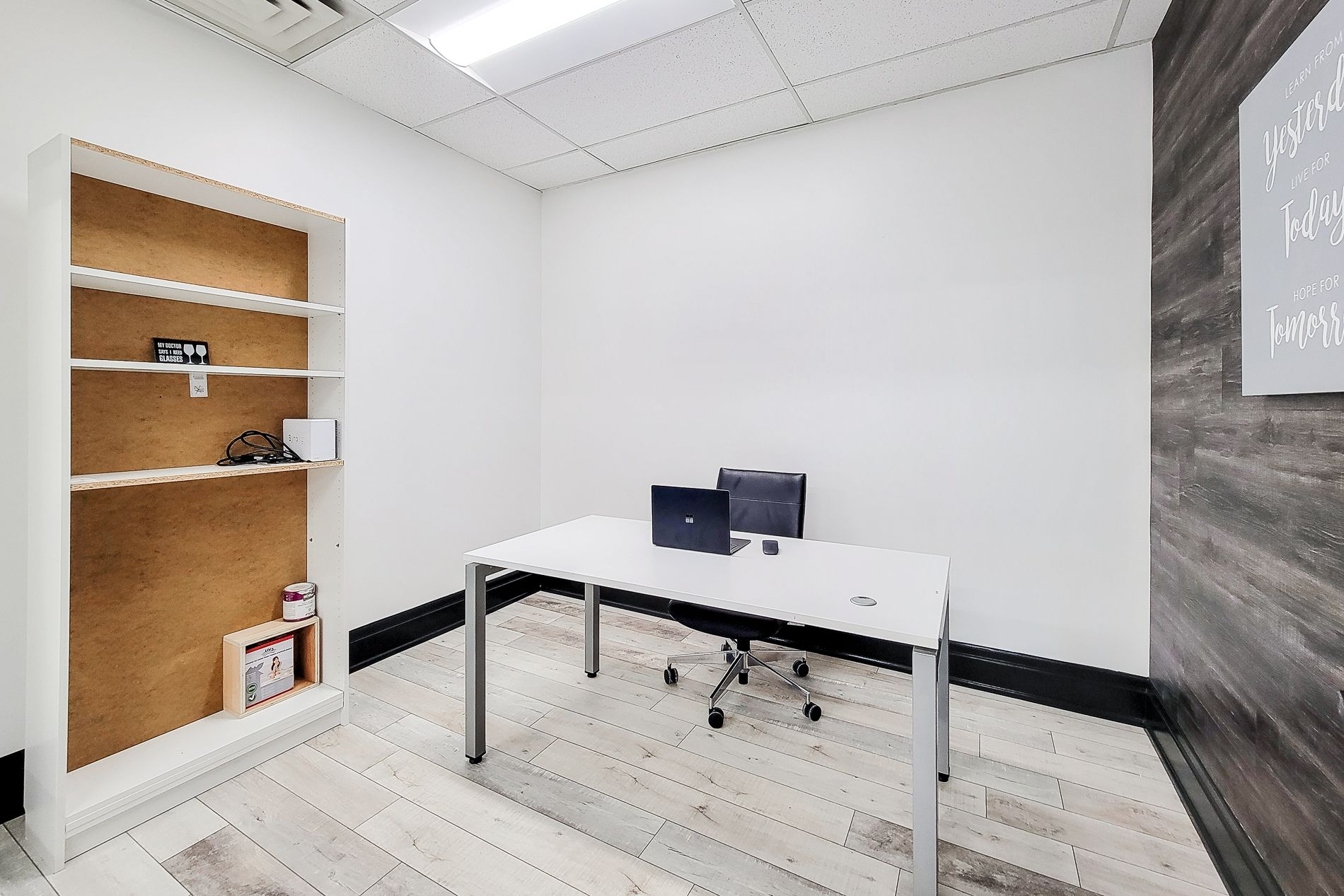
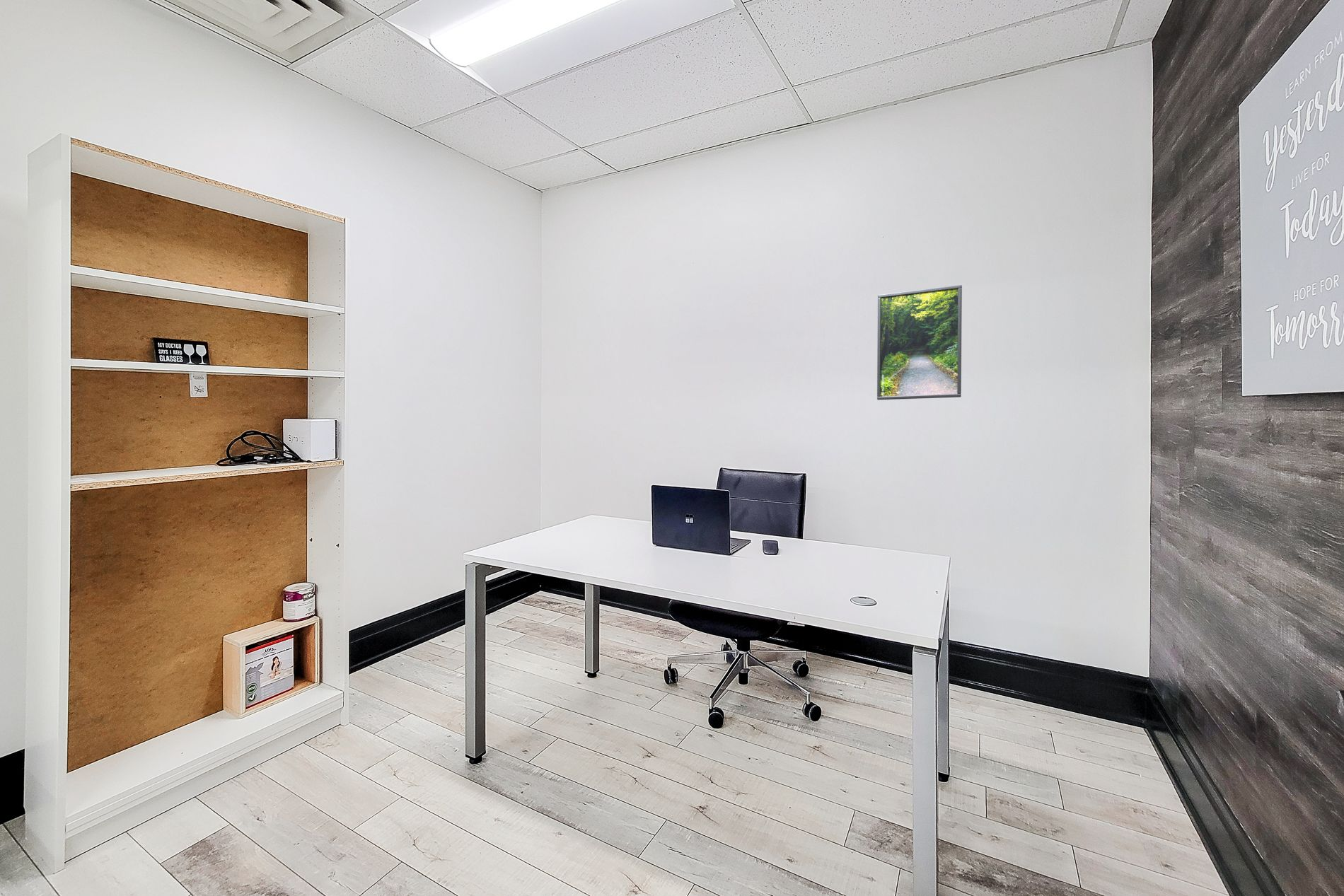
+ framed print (917, 344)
